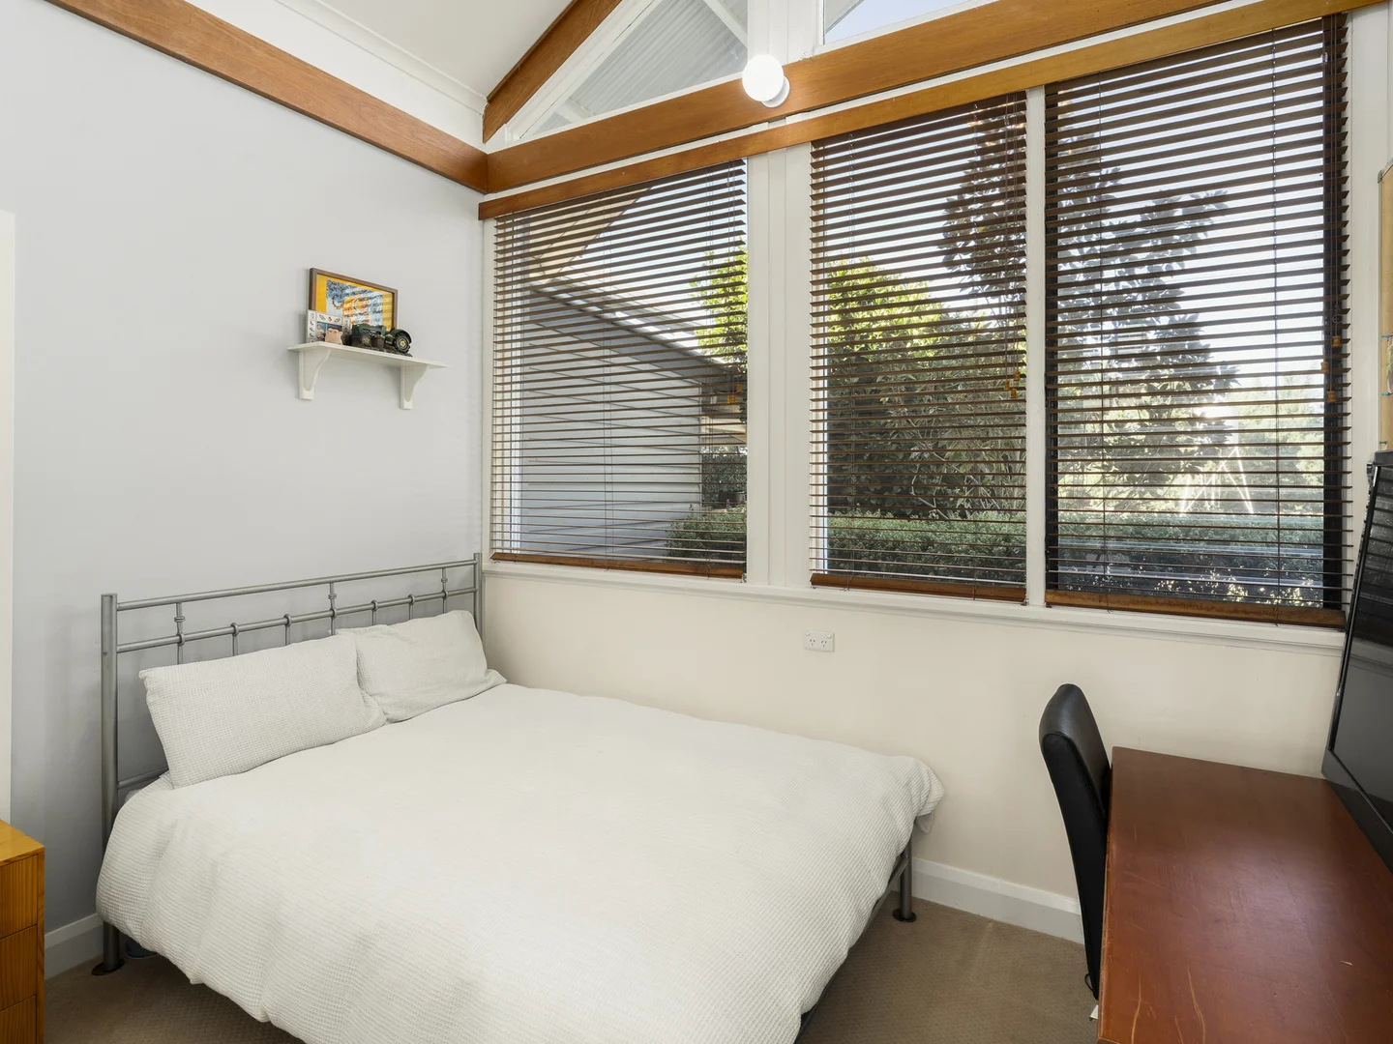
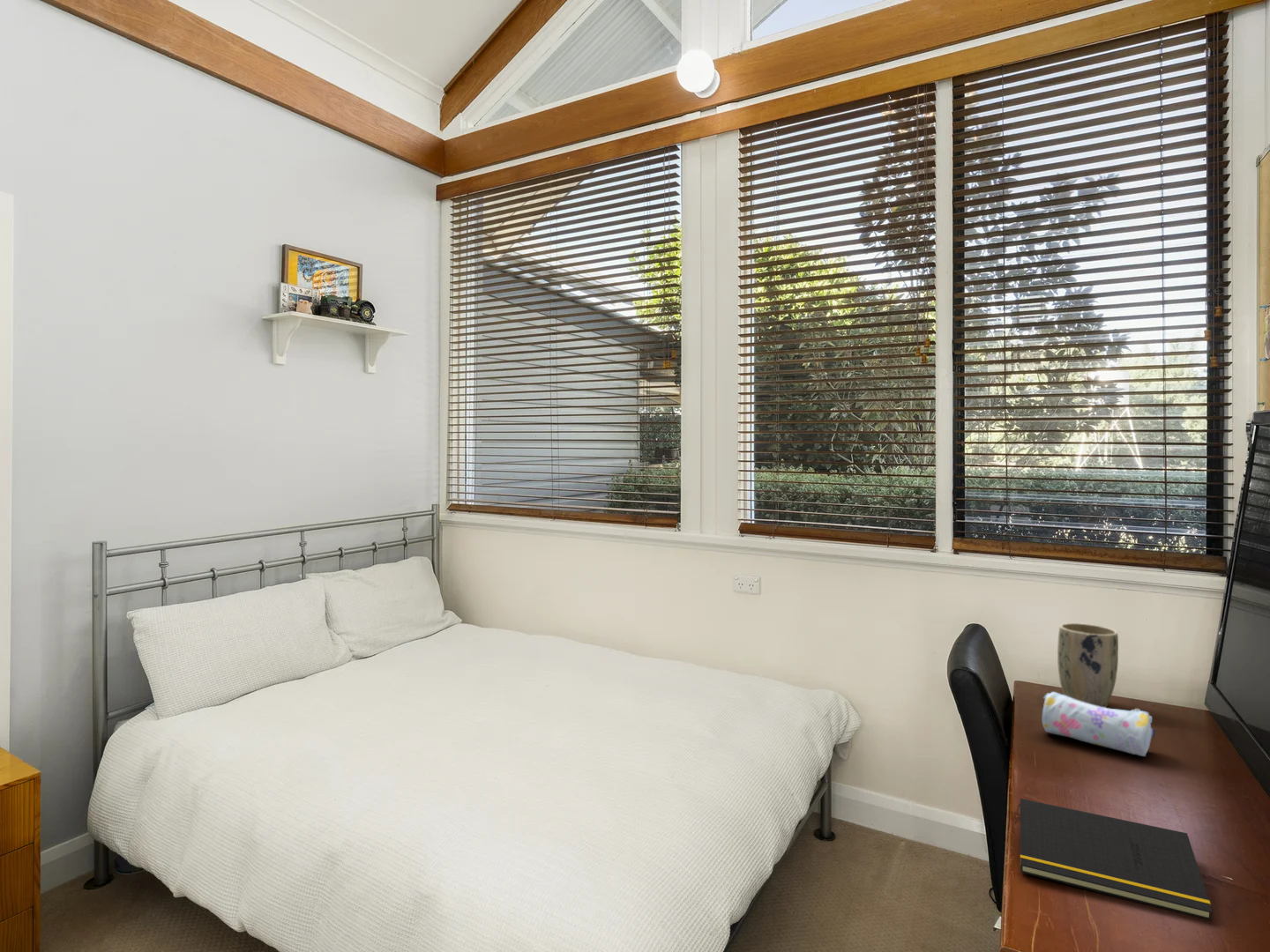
+ plant pot (1087, 666)
+ pencil case (1095, 722)
+ notepad (1104, 852)
